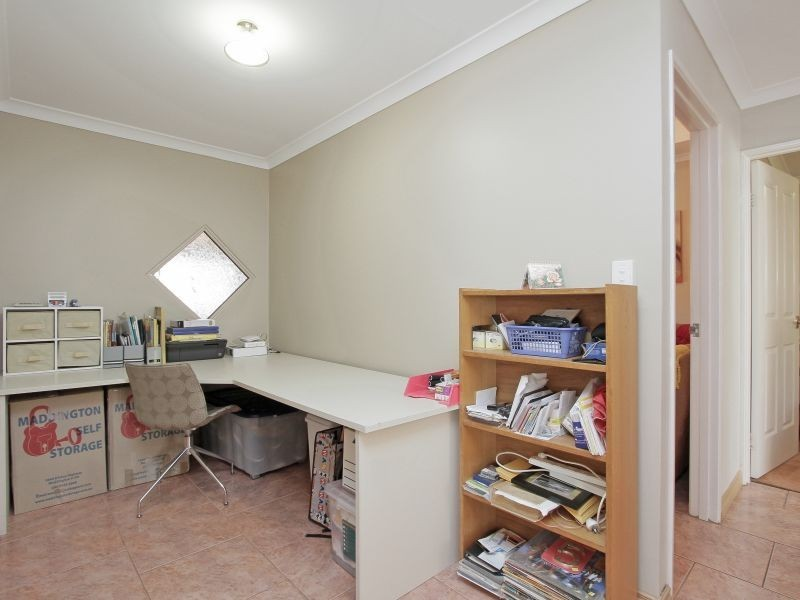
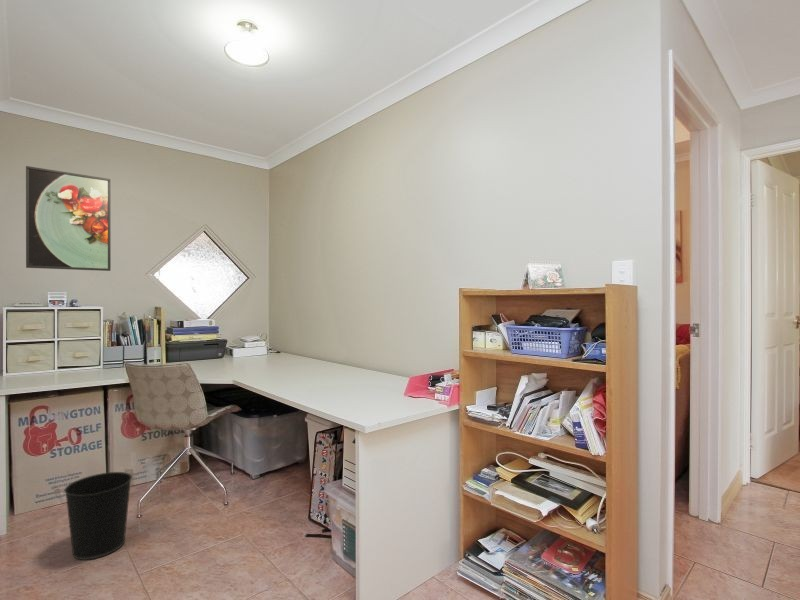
+ wastebasket (99, 514)
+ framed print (70, 221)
